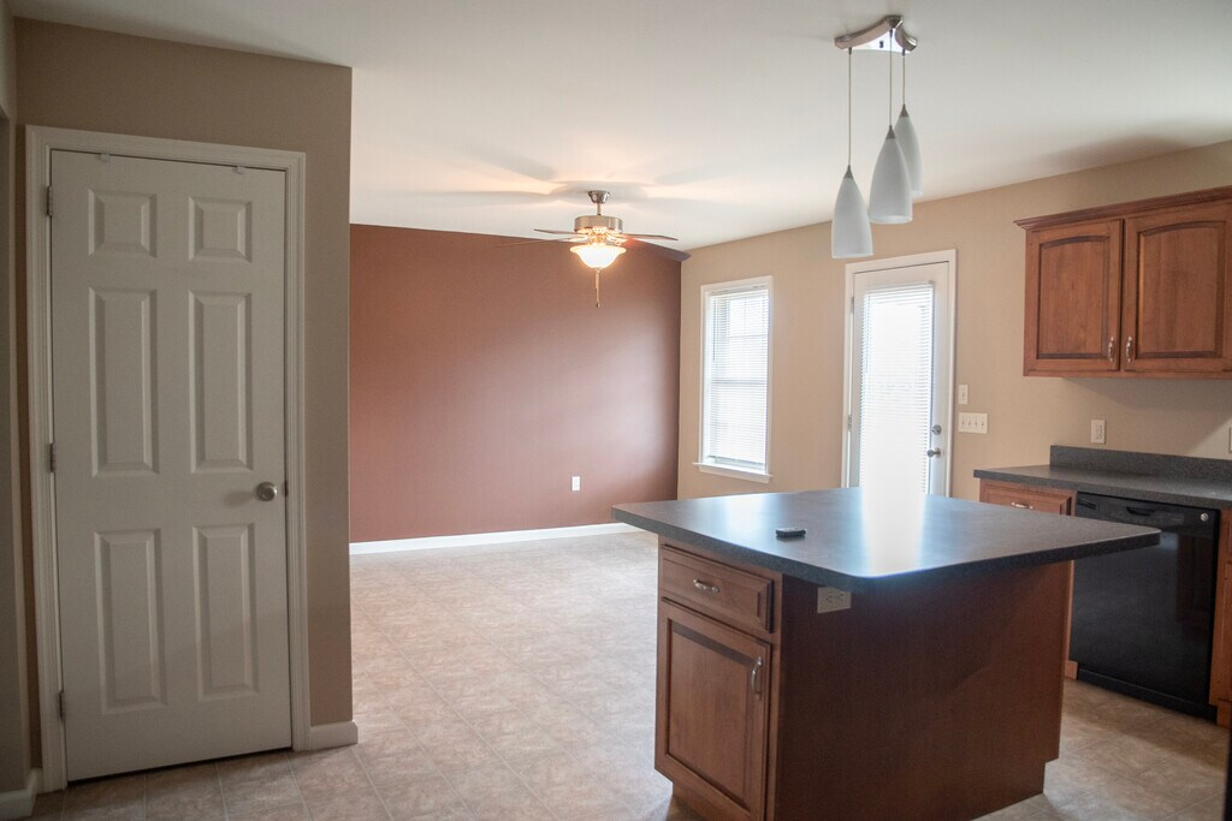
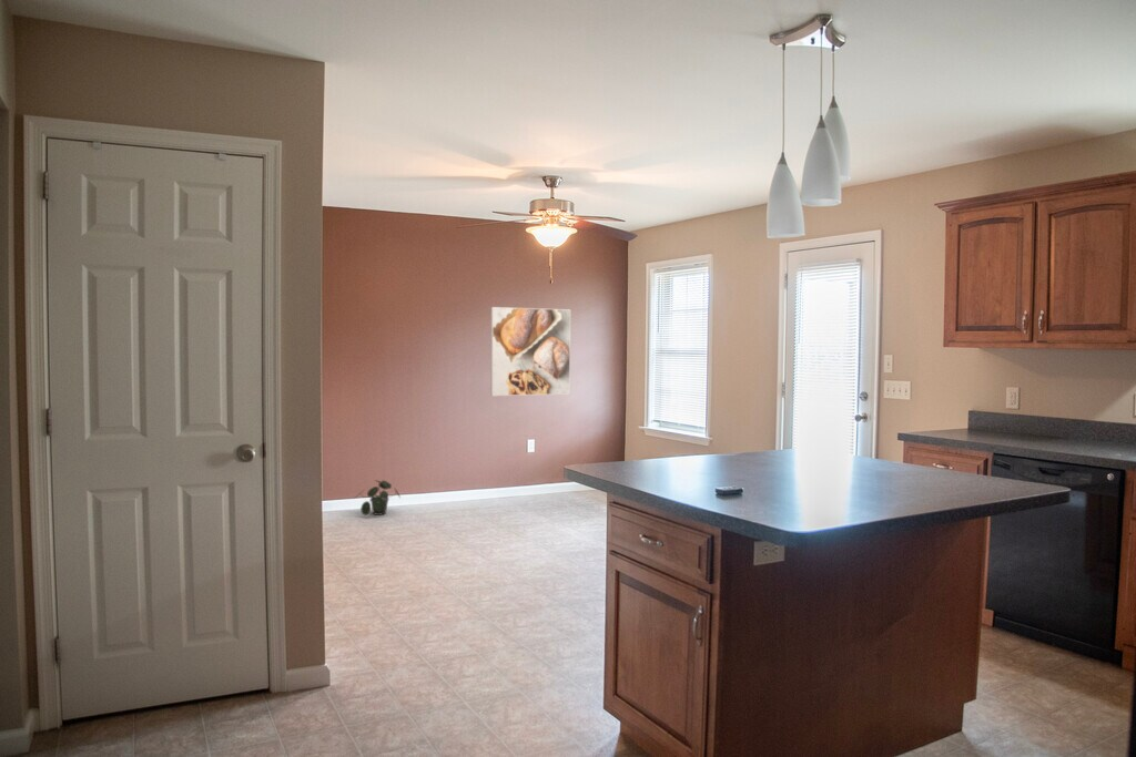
+ potted plant (377, 497)
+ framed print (531, 351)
